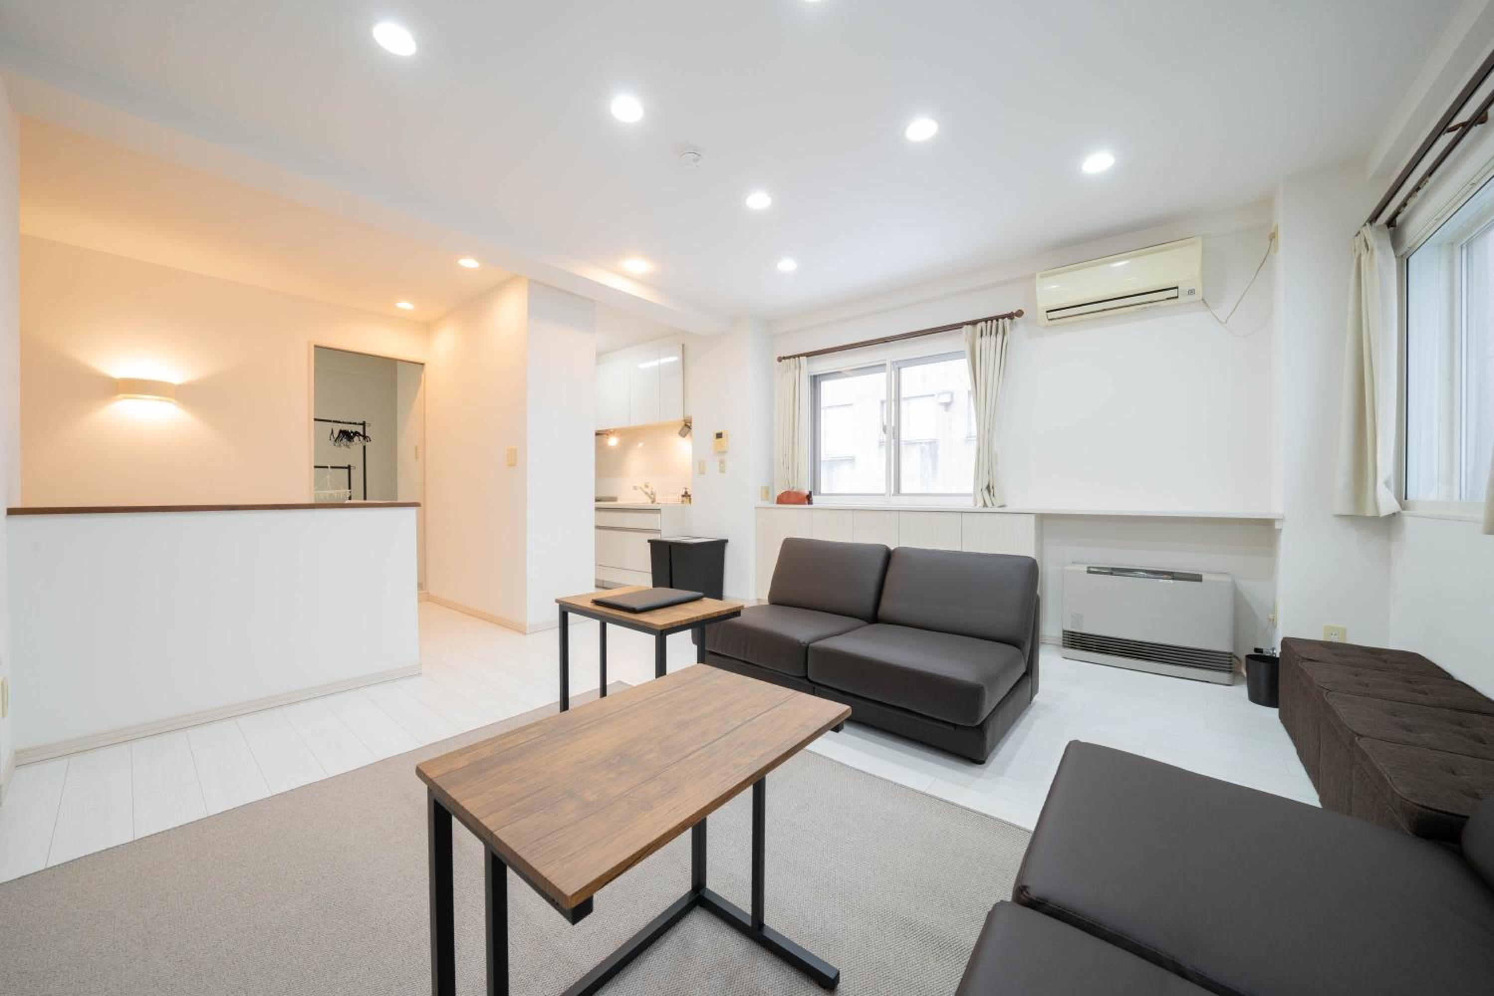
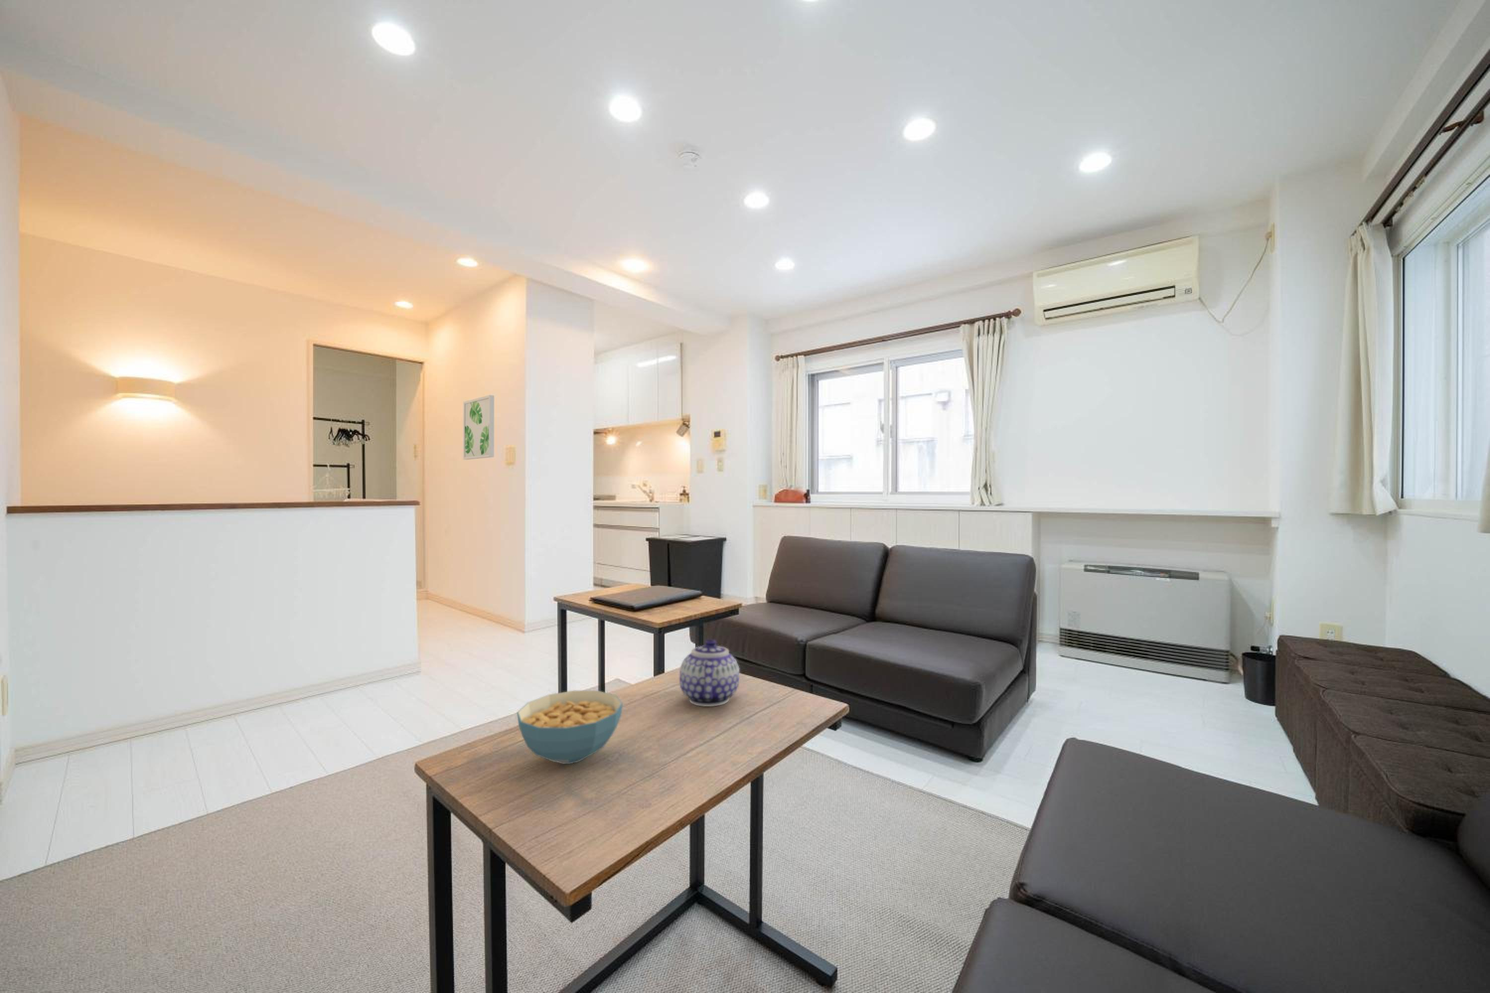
+ wall art (478, 429)
+ cereal bowl (571, 731)
+ teapot (710, 668)
